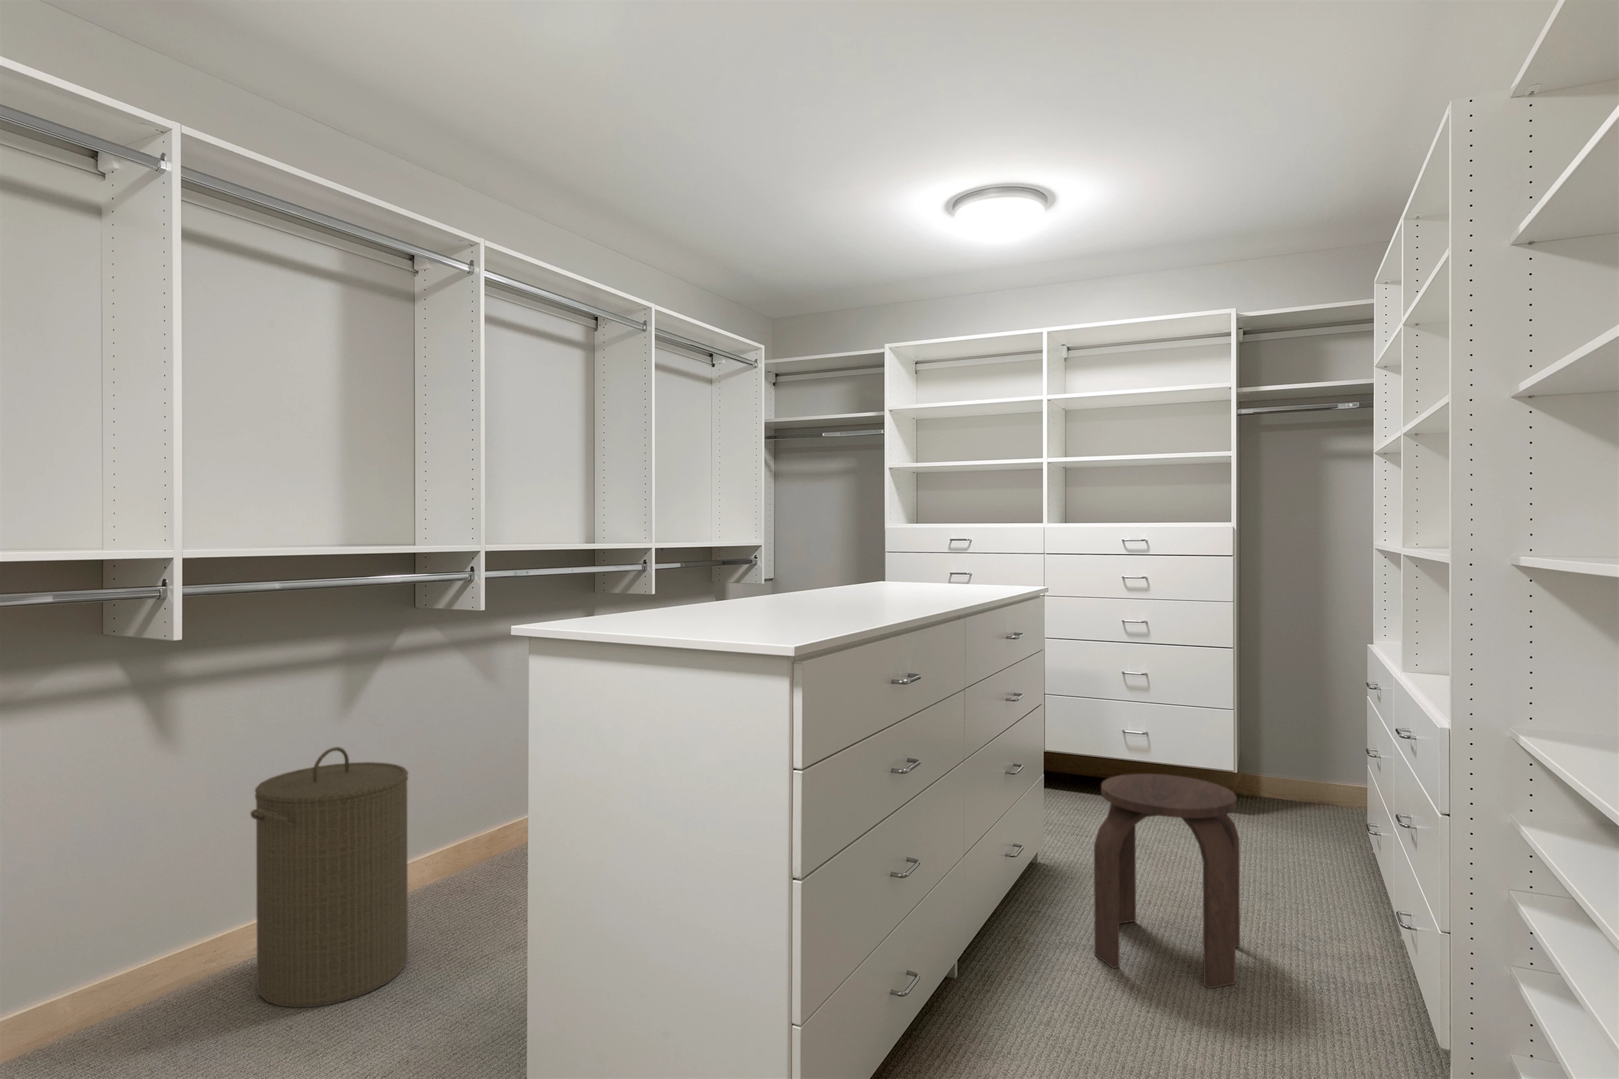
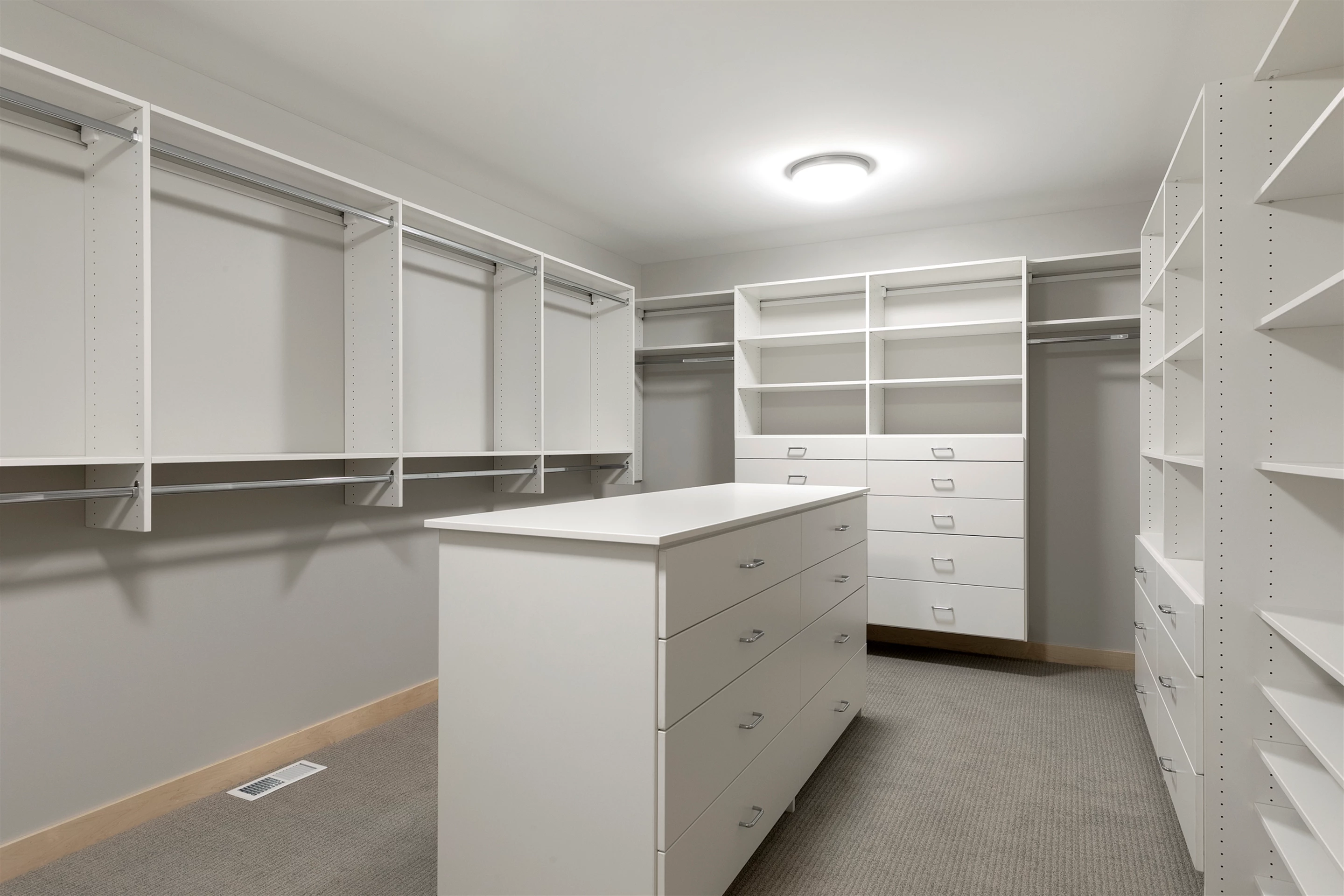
- stool (1135, 869)
- laundry hamper (335, 860)
